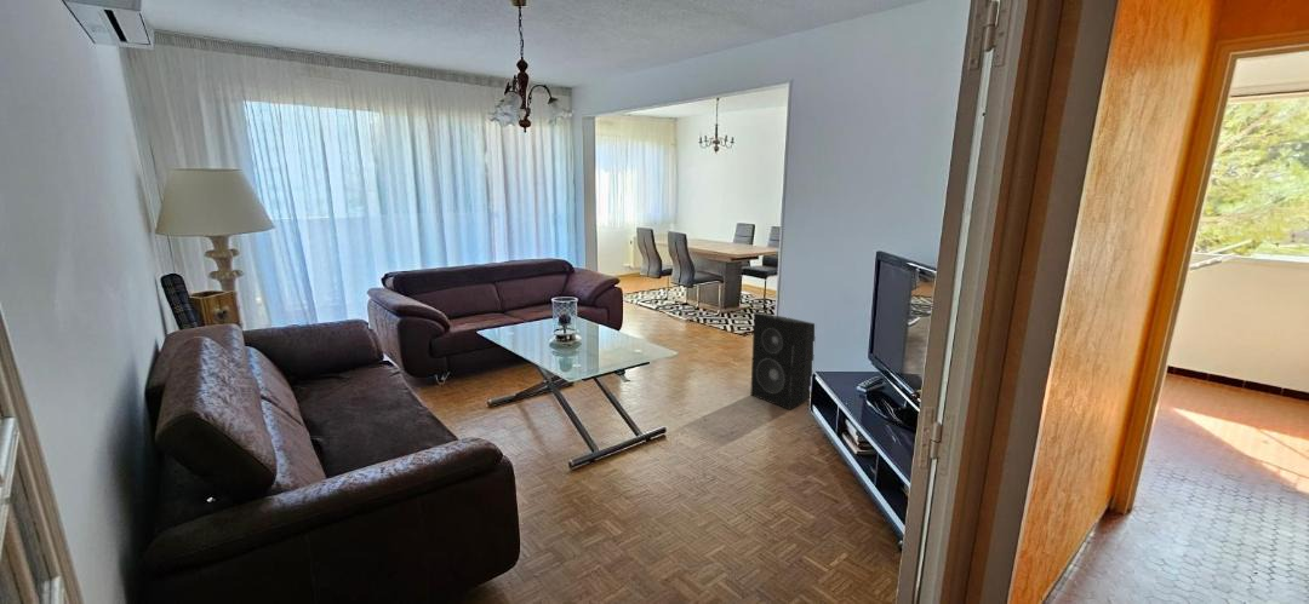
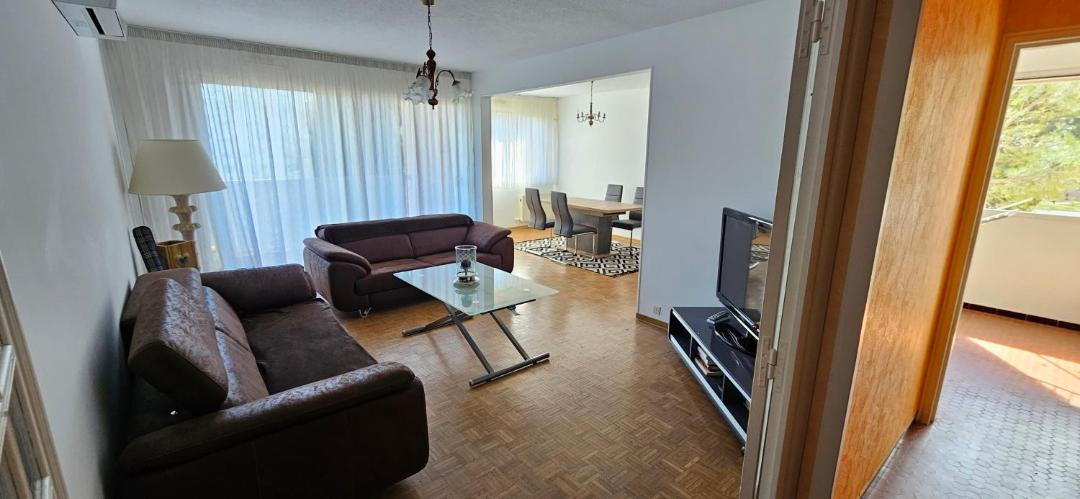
- speaker (785, 356)
